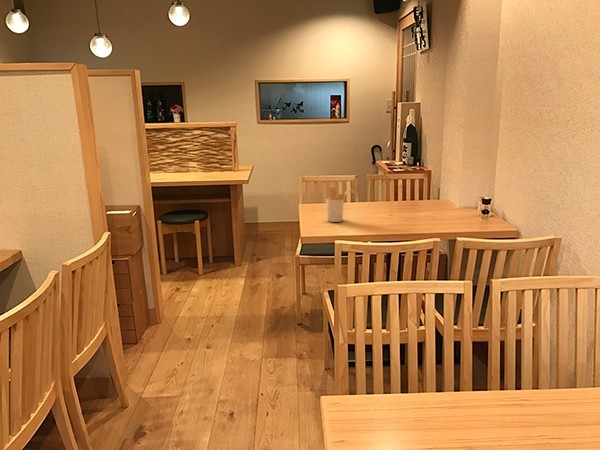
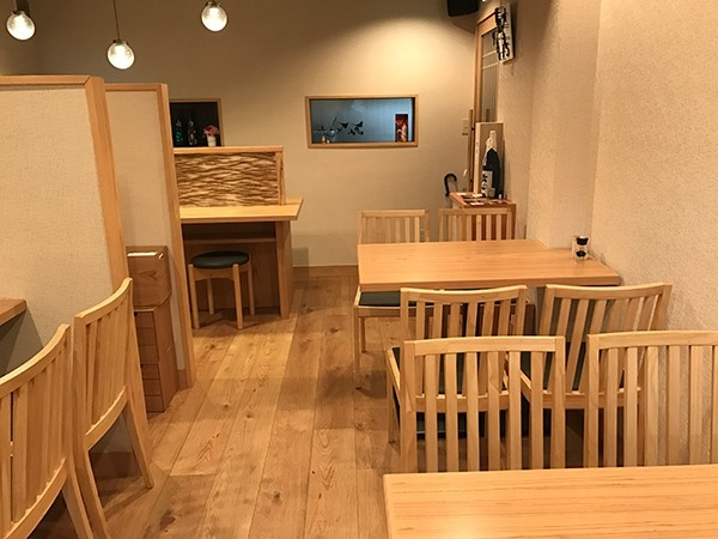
- utensil holder (339, 204)
